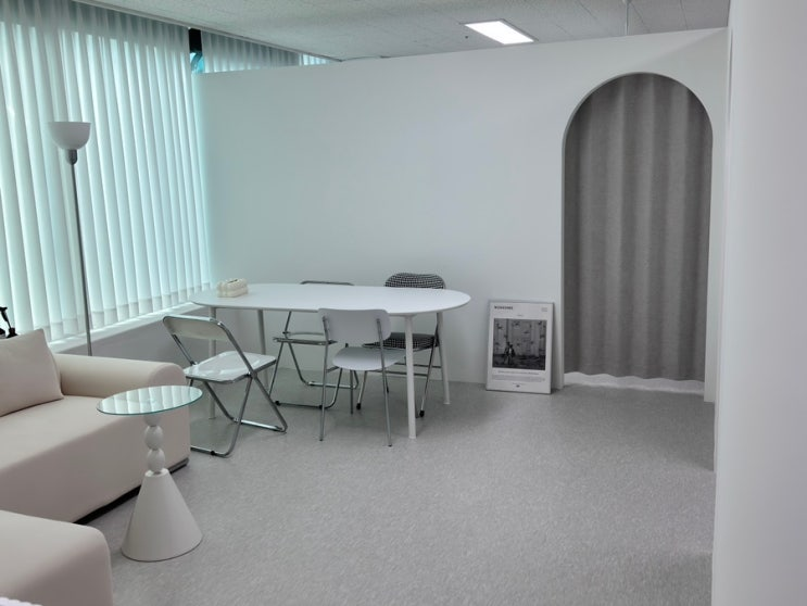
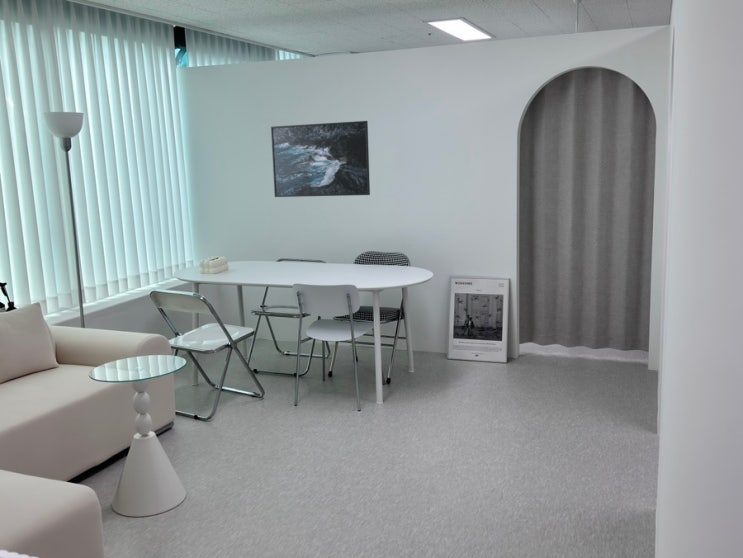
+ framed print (319, 160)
